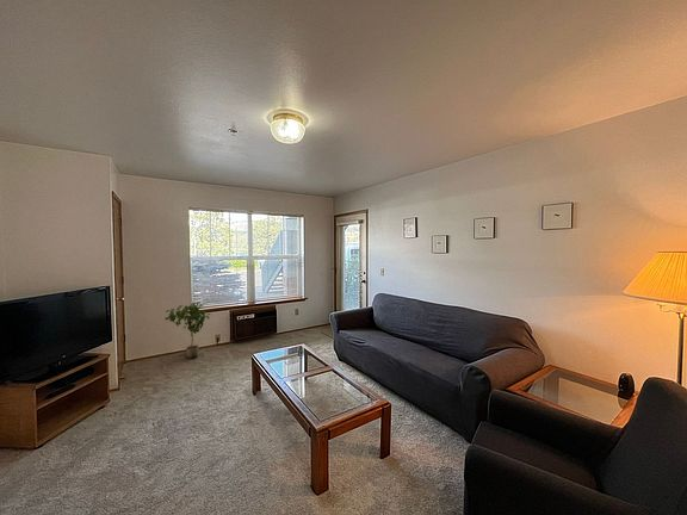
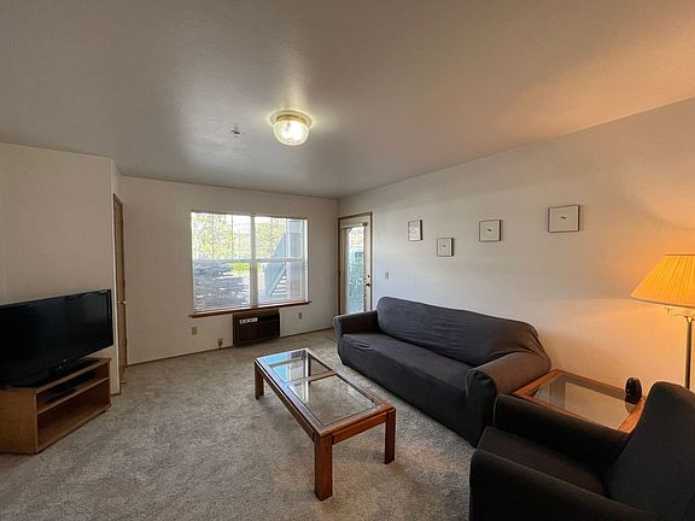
- potted plant (190, 330)
